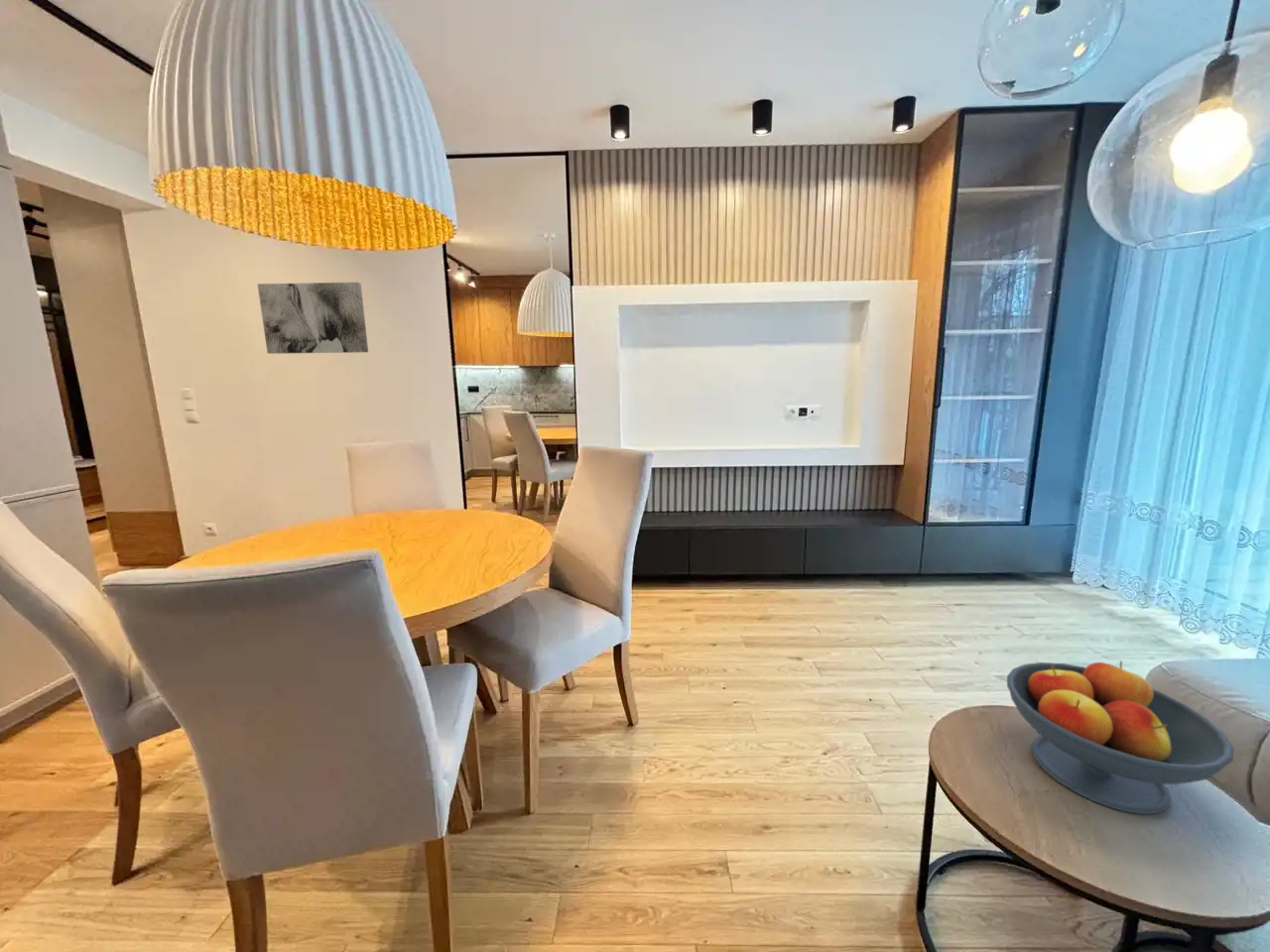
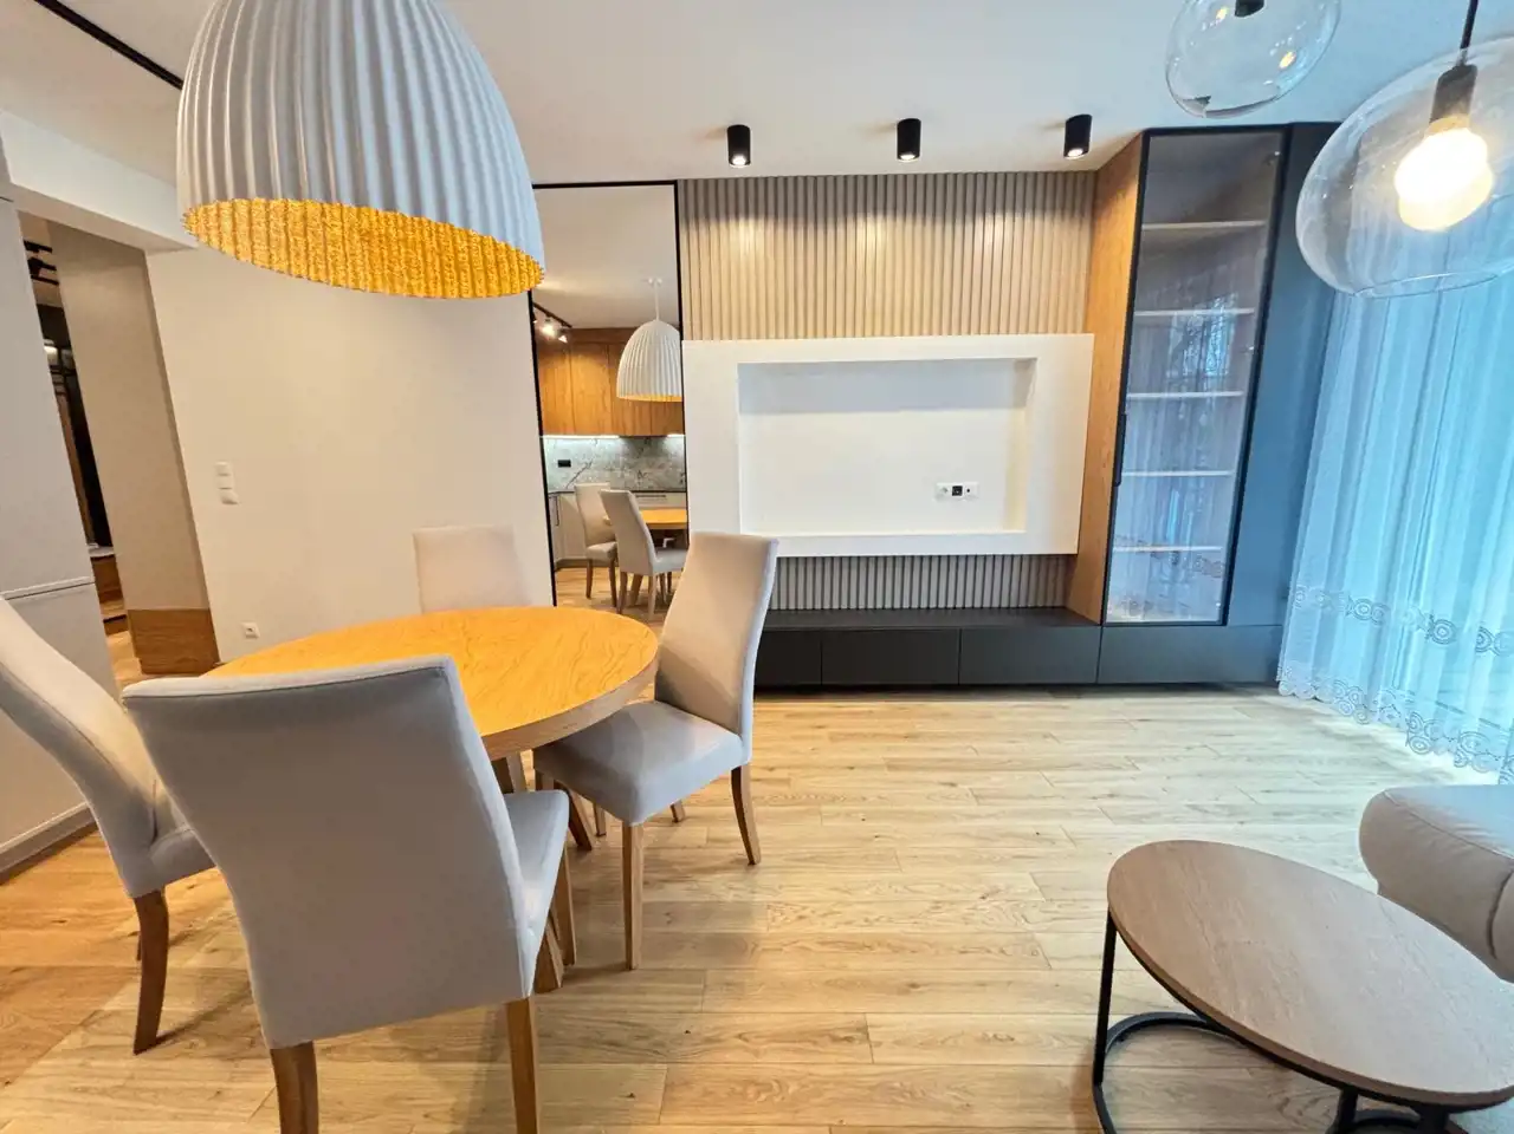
- wall art (314, 318)
- fruit bowl (1103, 728)
